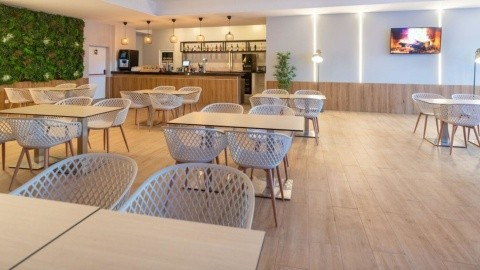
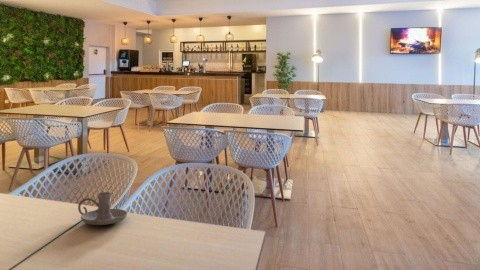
+ candle holder (100, 207)
